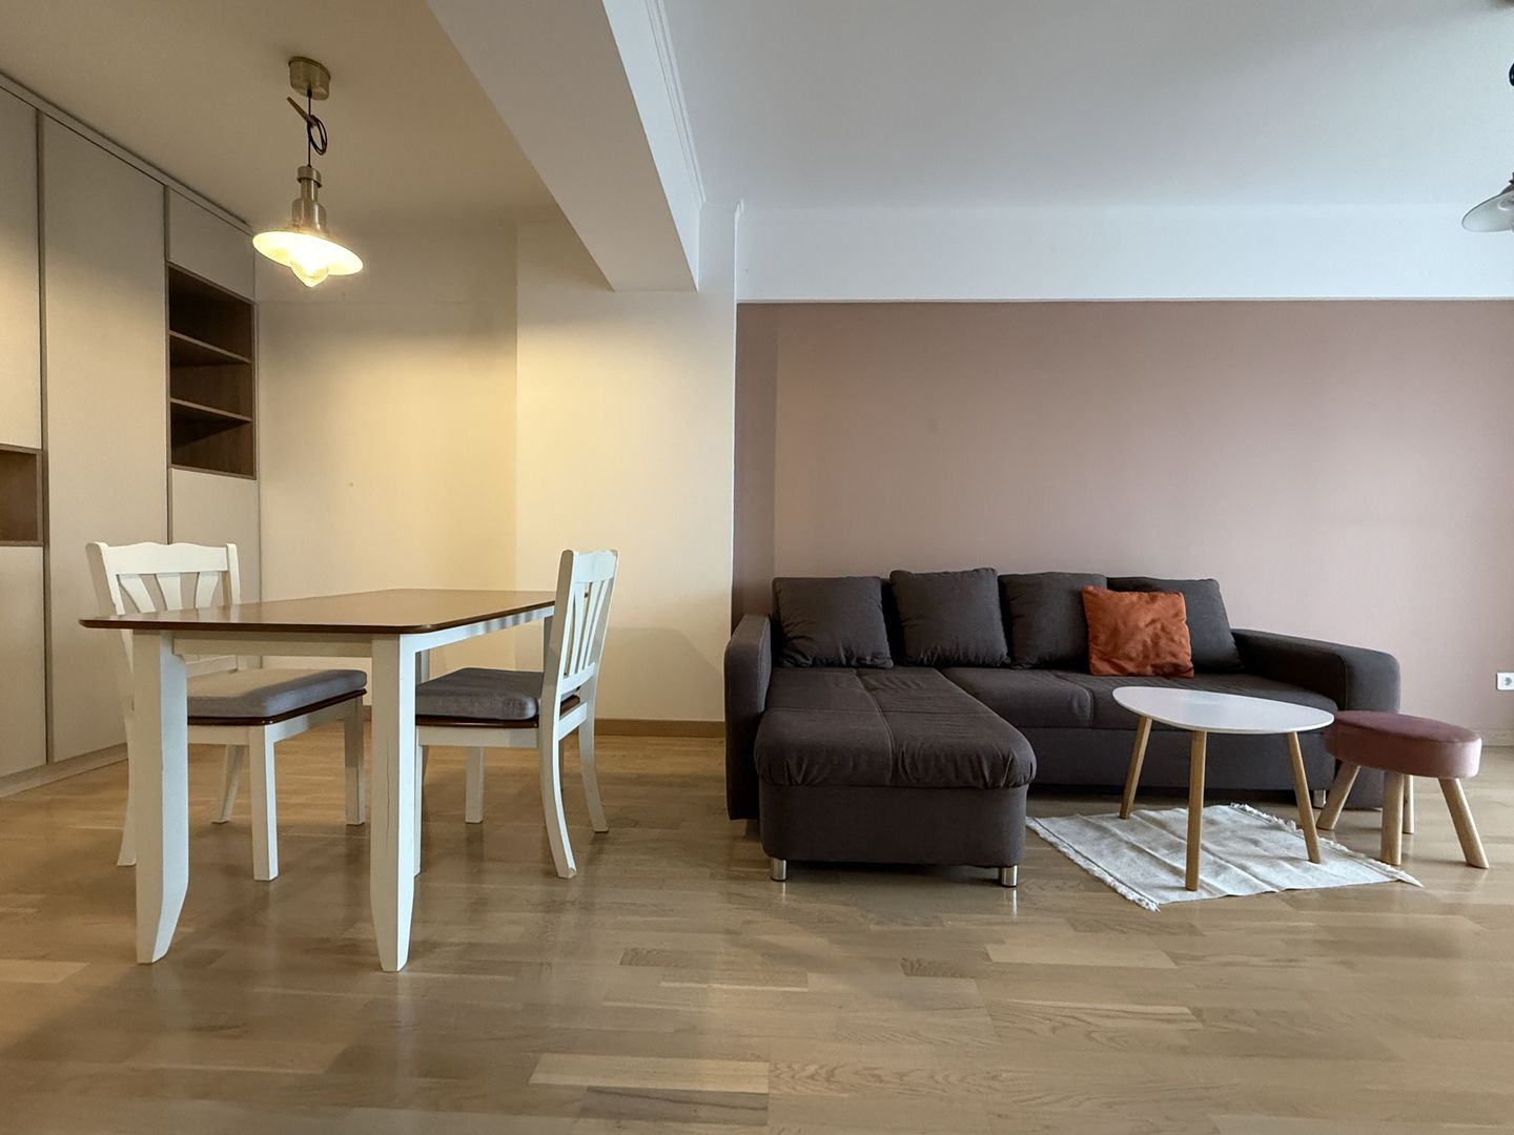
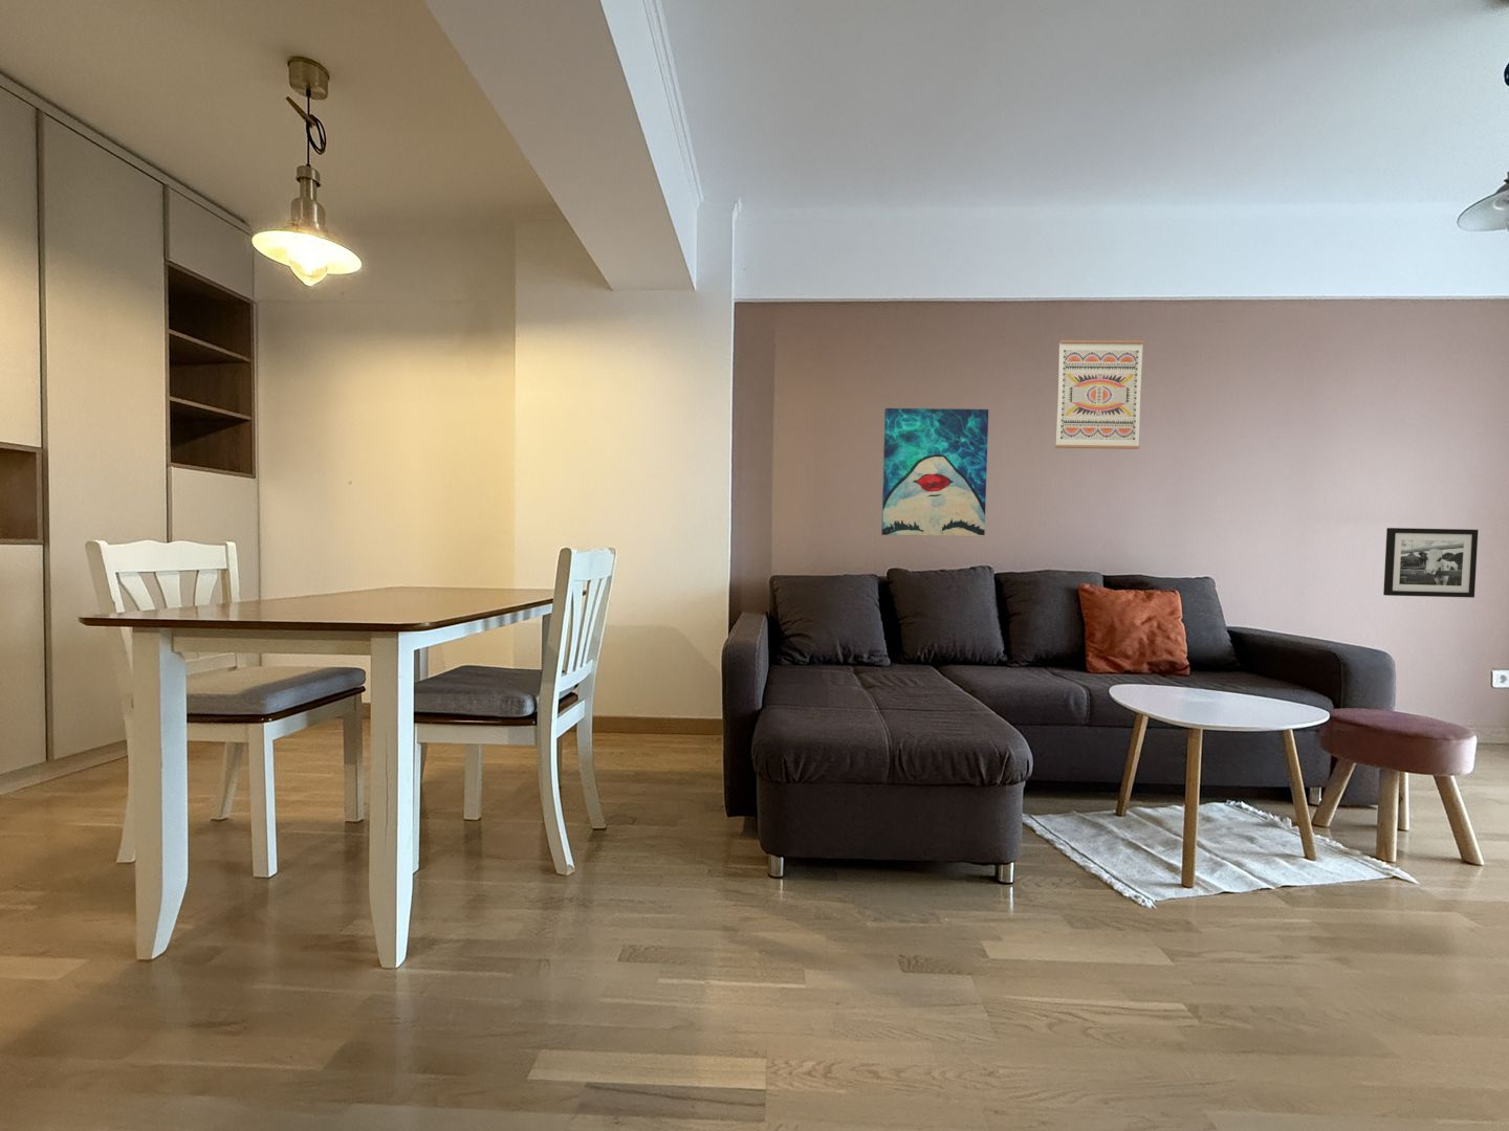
+ picture frame (1431, 562)
+ wall art (1098, 393)
+ wall art (934, 473)
